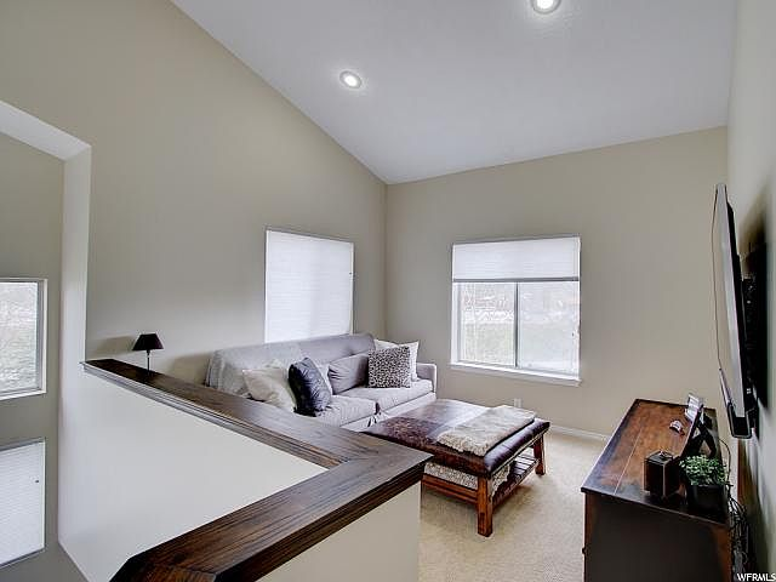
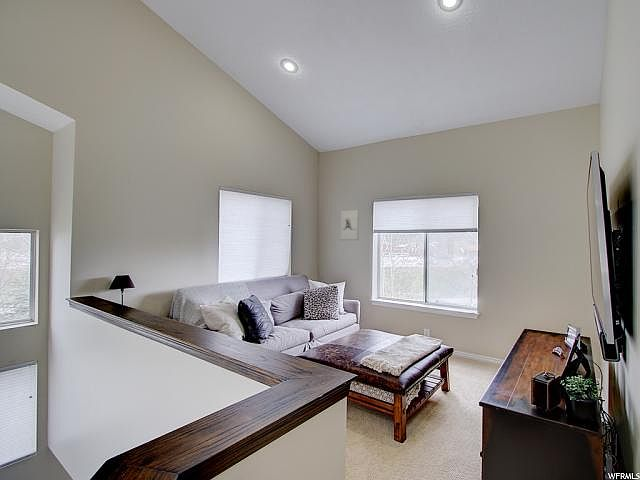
+ wall sculpture (349, 225)
